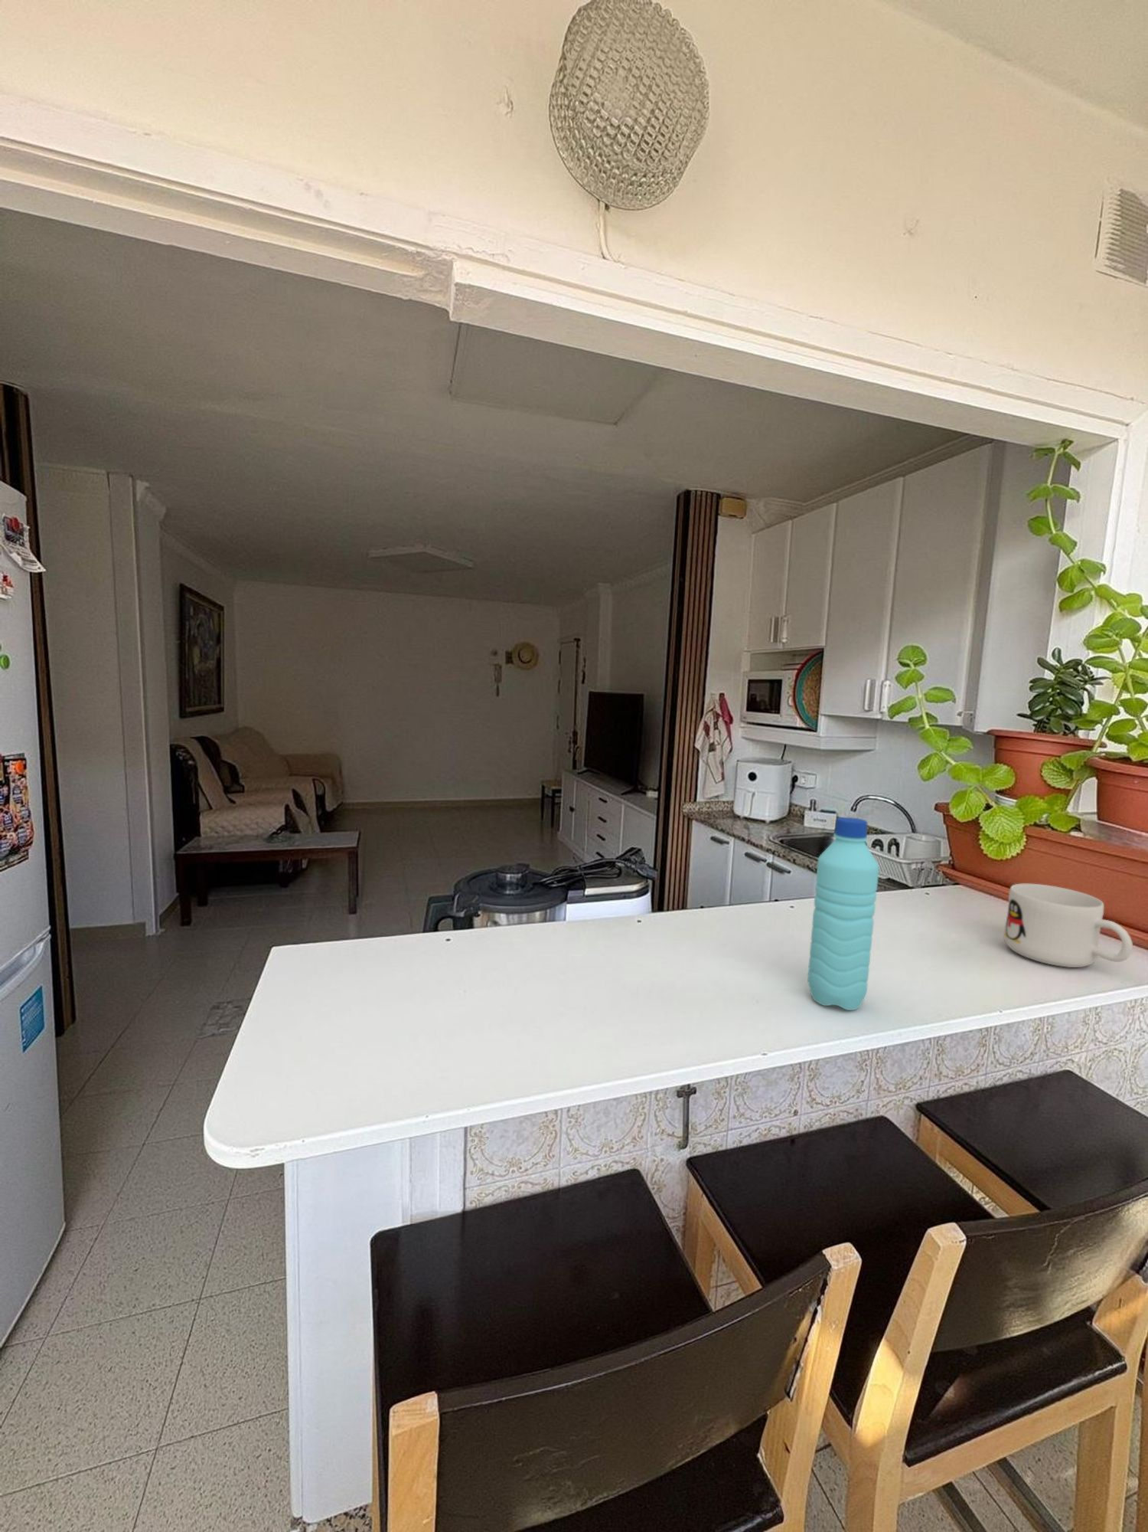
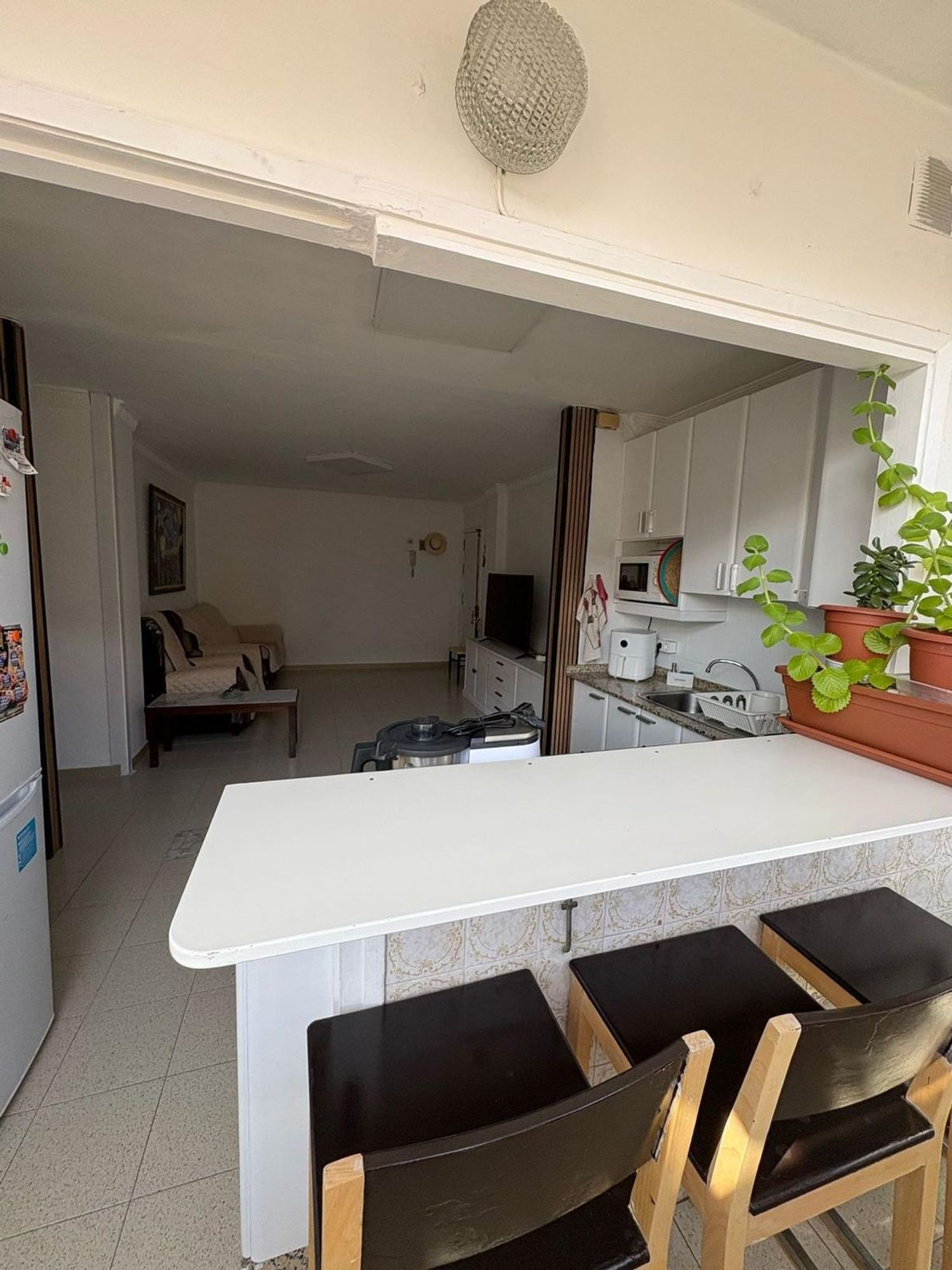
- water bottle (843, 911)
- mug (1067, 929)
